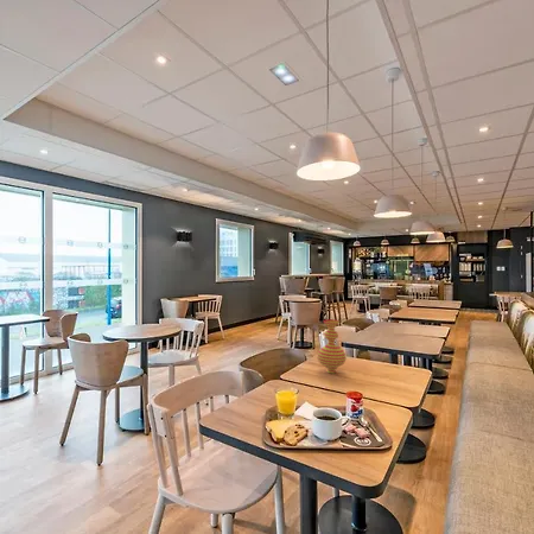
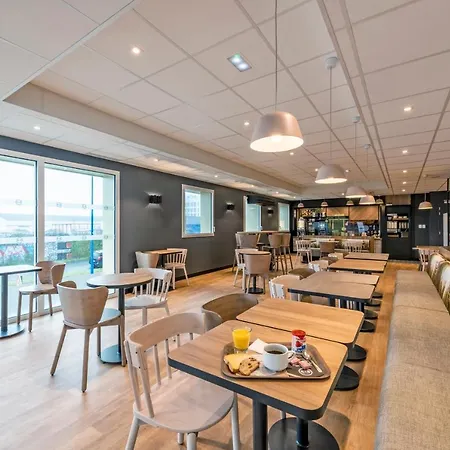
- vase (331, 345)
